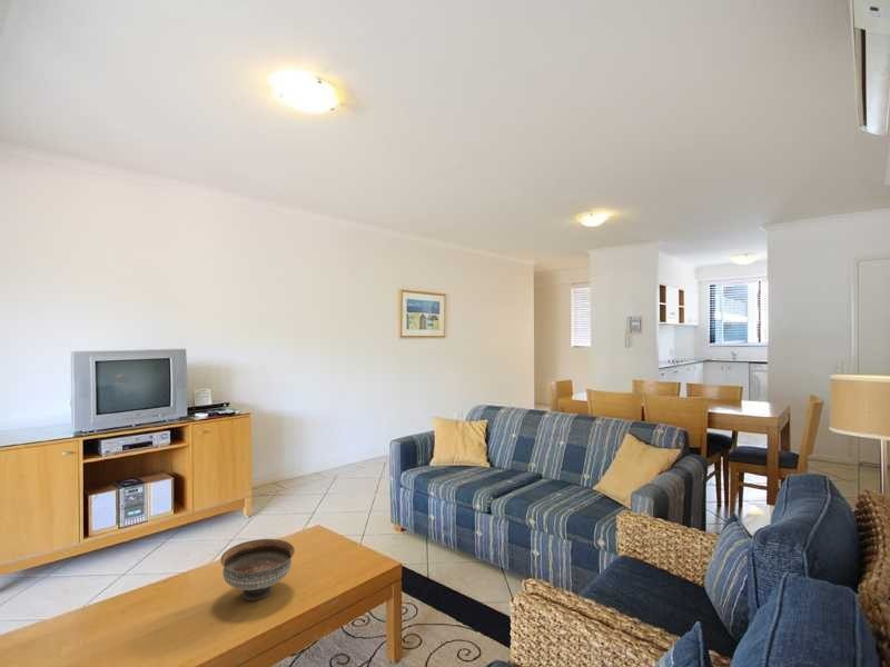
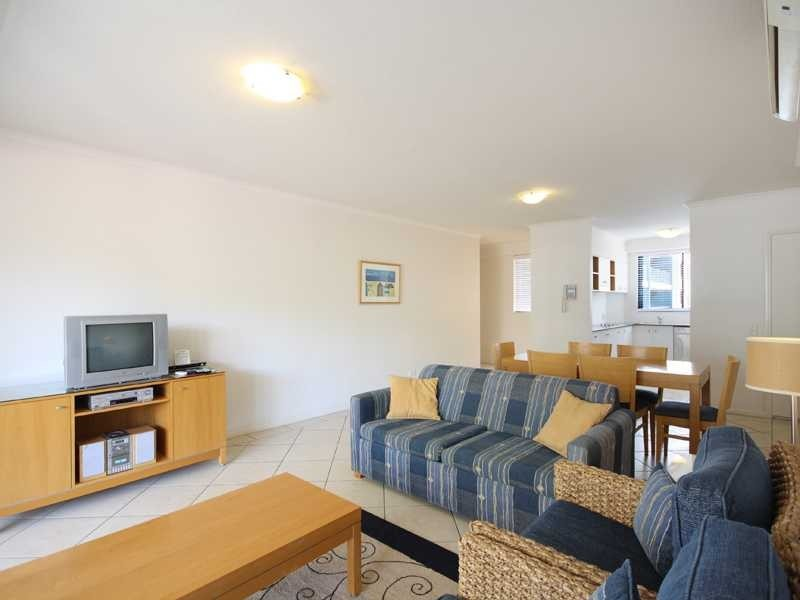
- bowl (258, 573)
